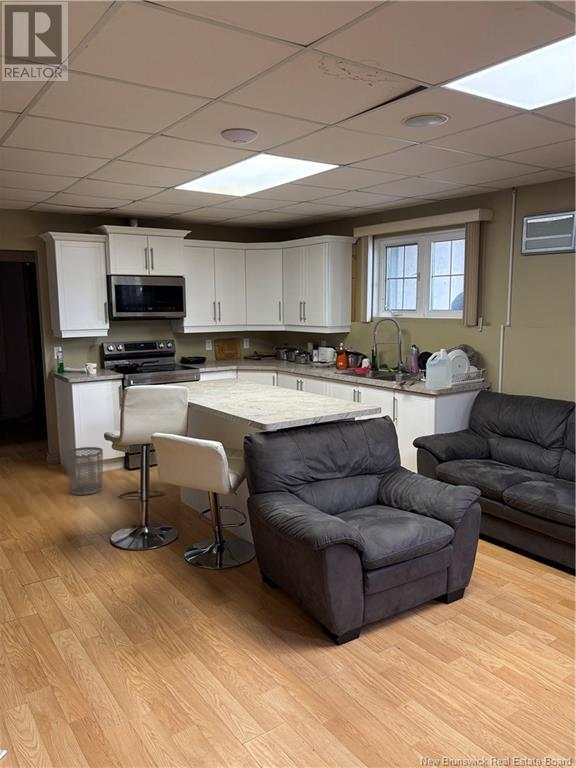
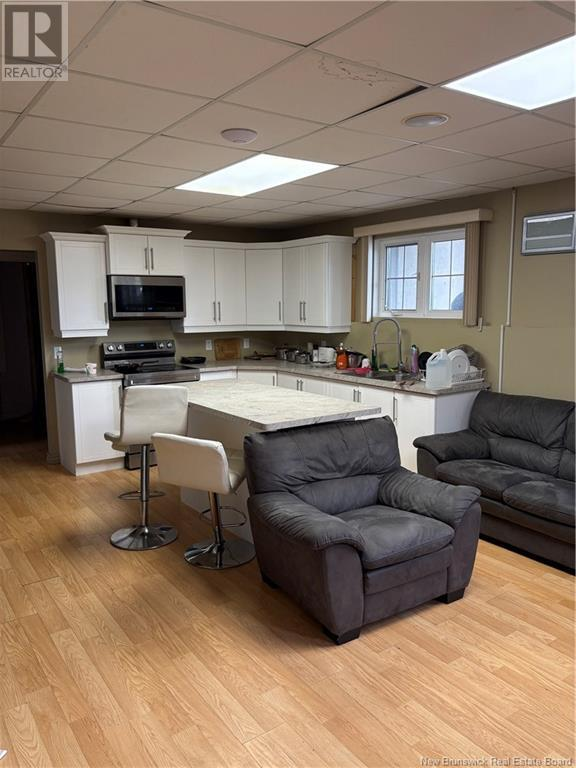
- waste bin (85, 470)
